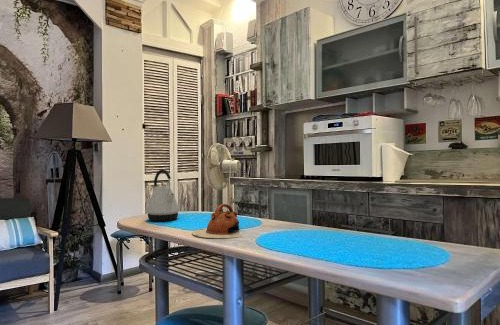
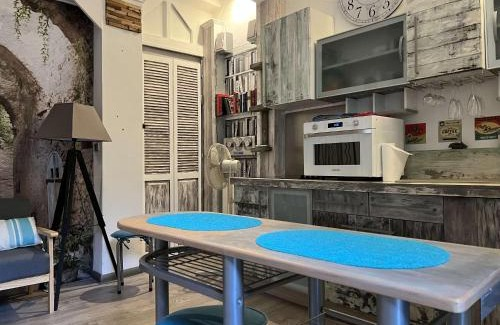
- kettle (163, 194)
- teapot (223, 218)
